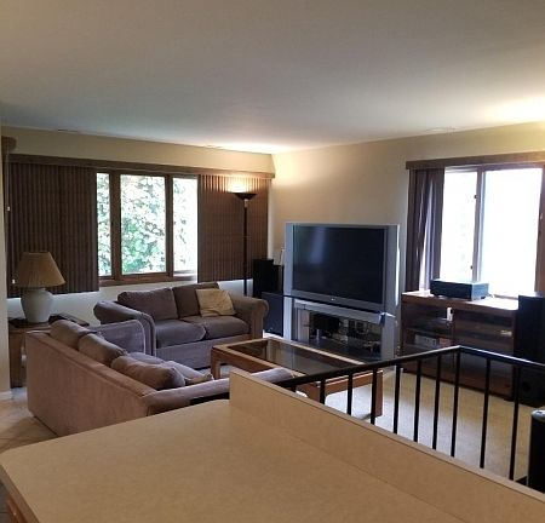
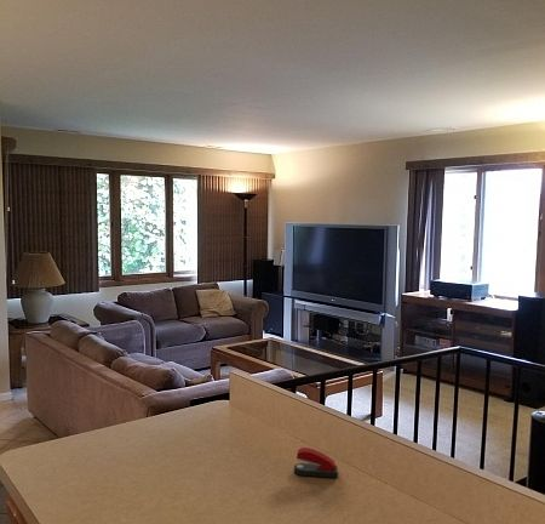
+ stapler (315, 461)
